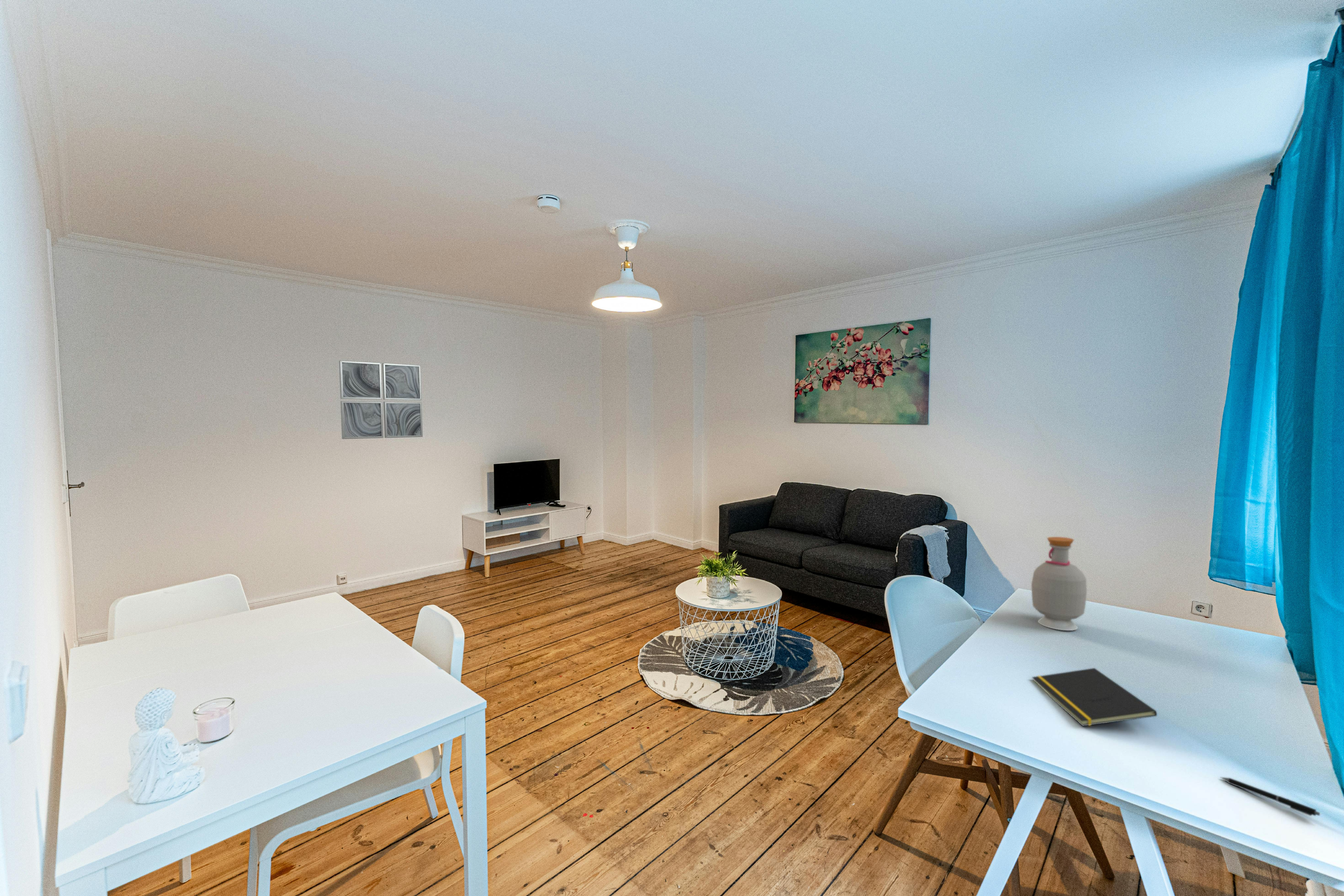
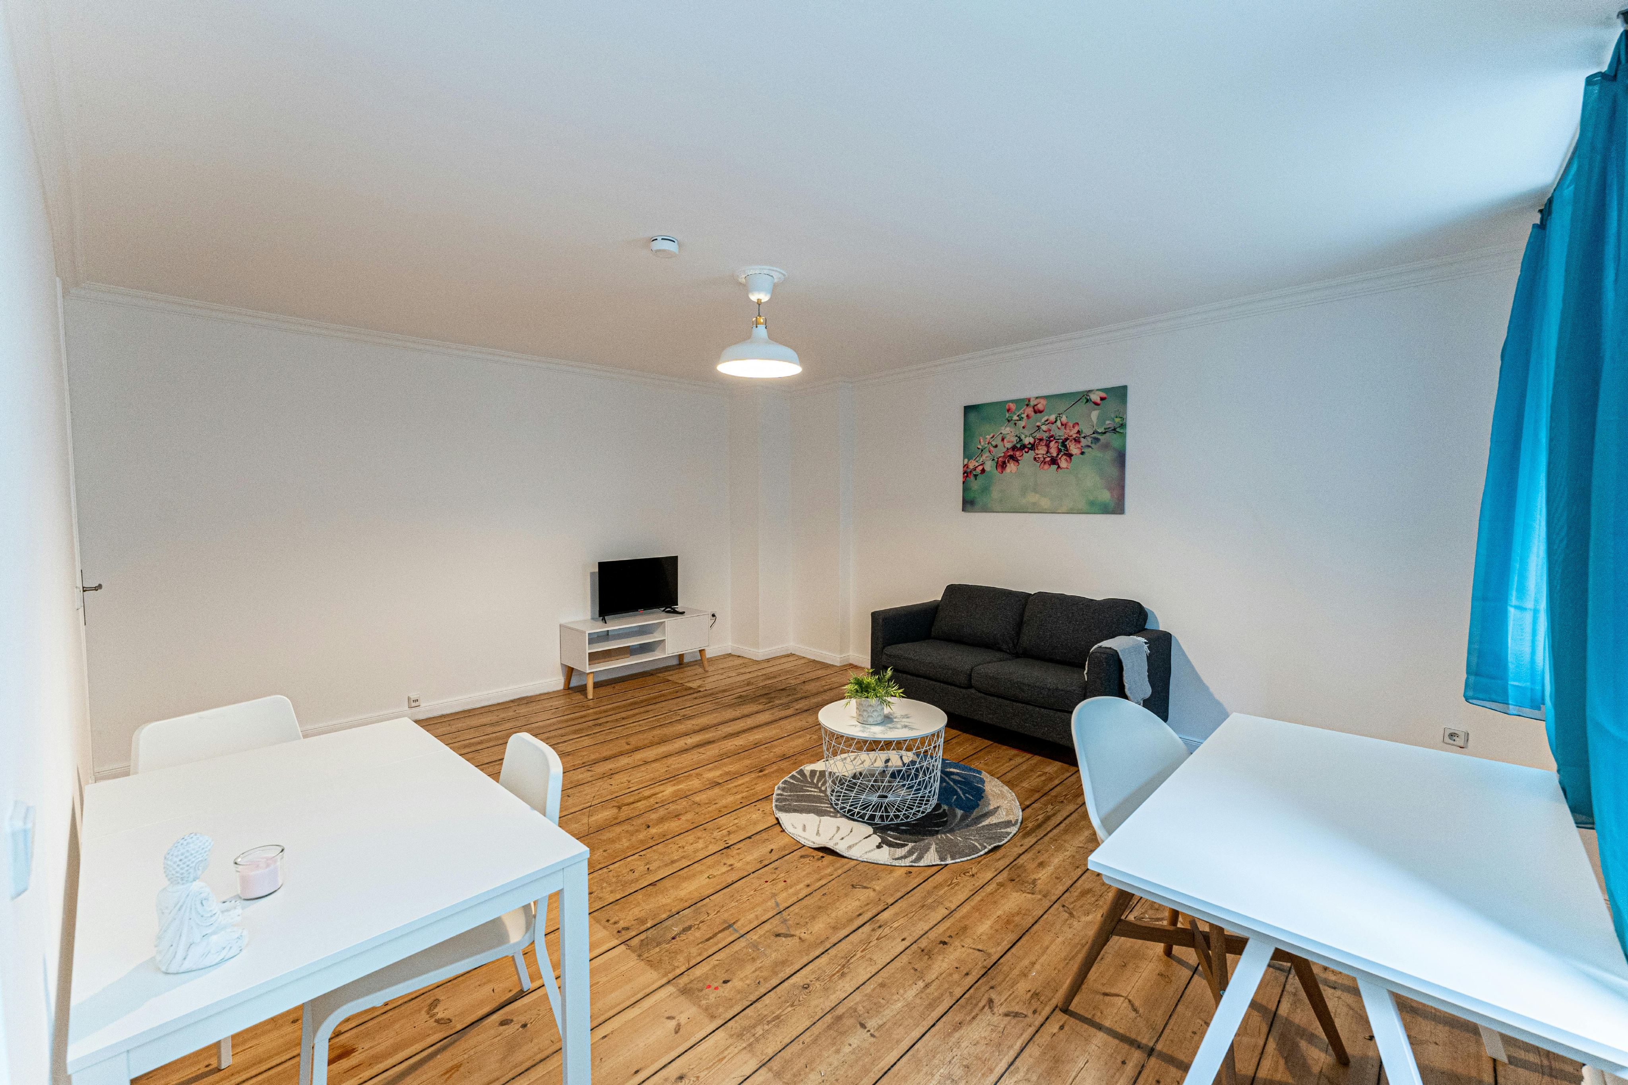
- bottle (1058, 581)
- notepad (1089, 695)
- pen (1267, 794)
- wall art (382, 402)
